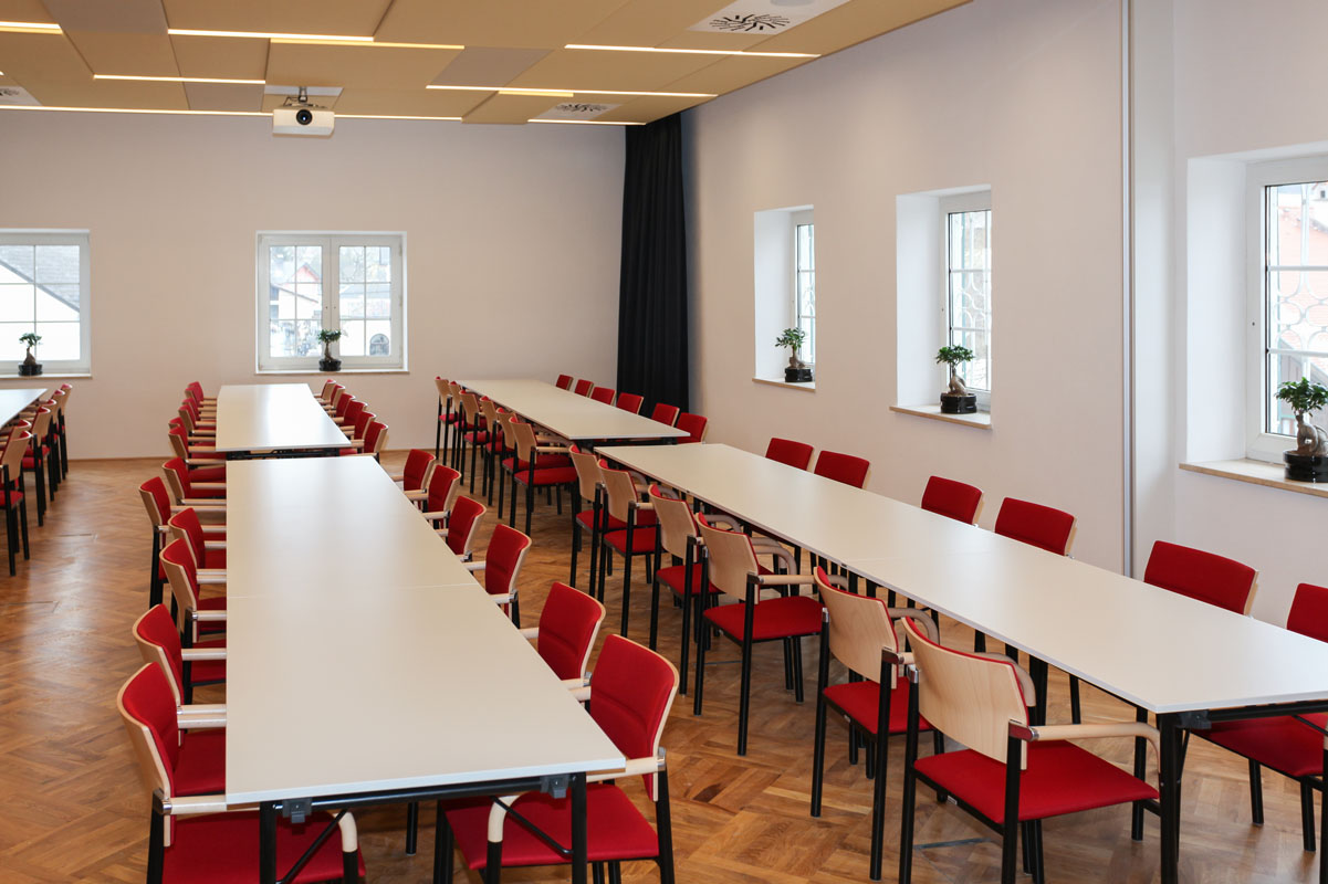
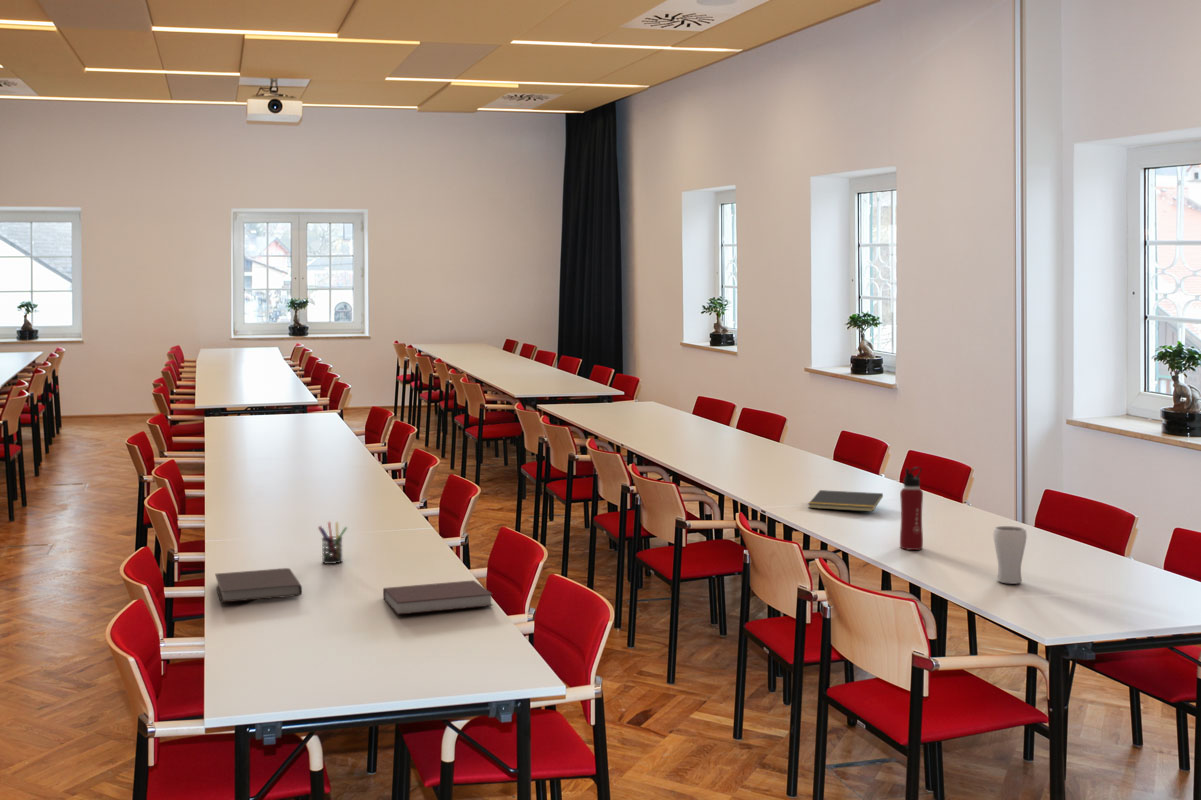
+ notebook (257, 584)
+ notepad (845, 500)
+ drinking glass (1009, 555)
+ notebook (437, 596)
+ water bottle (911, 507)
+ pen holder (334, 541)
